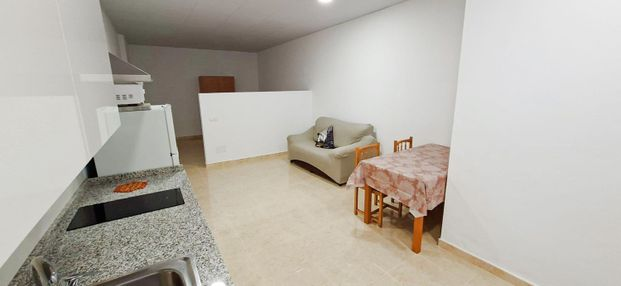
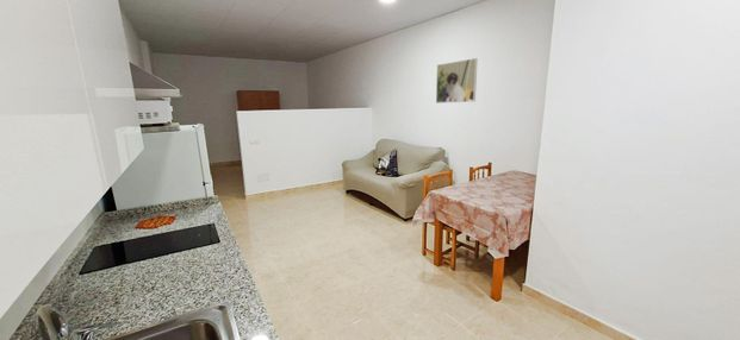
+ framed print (455, 82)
